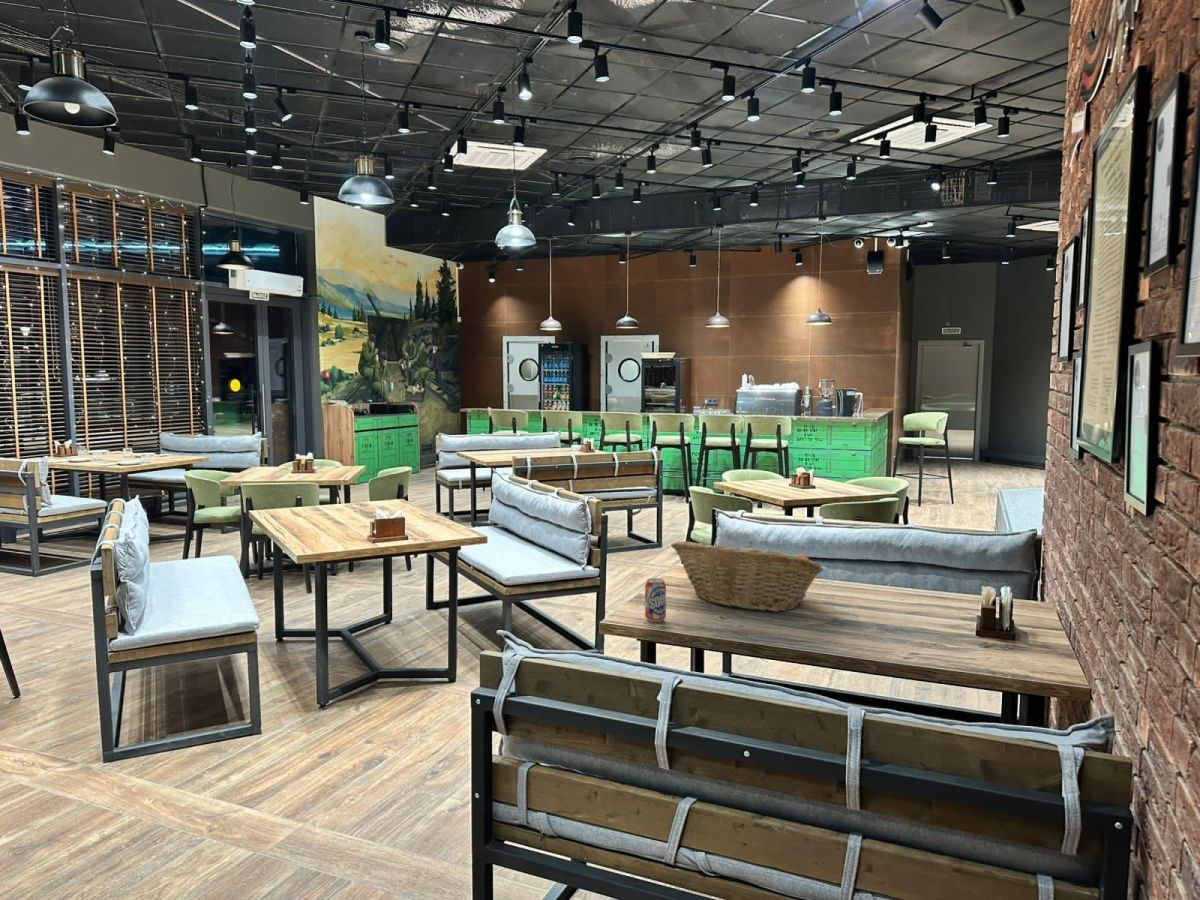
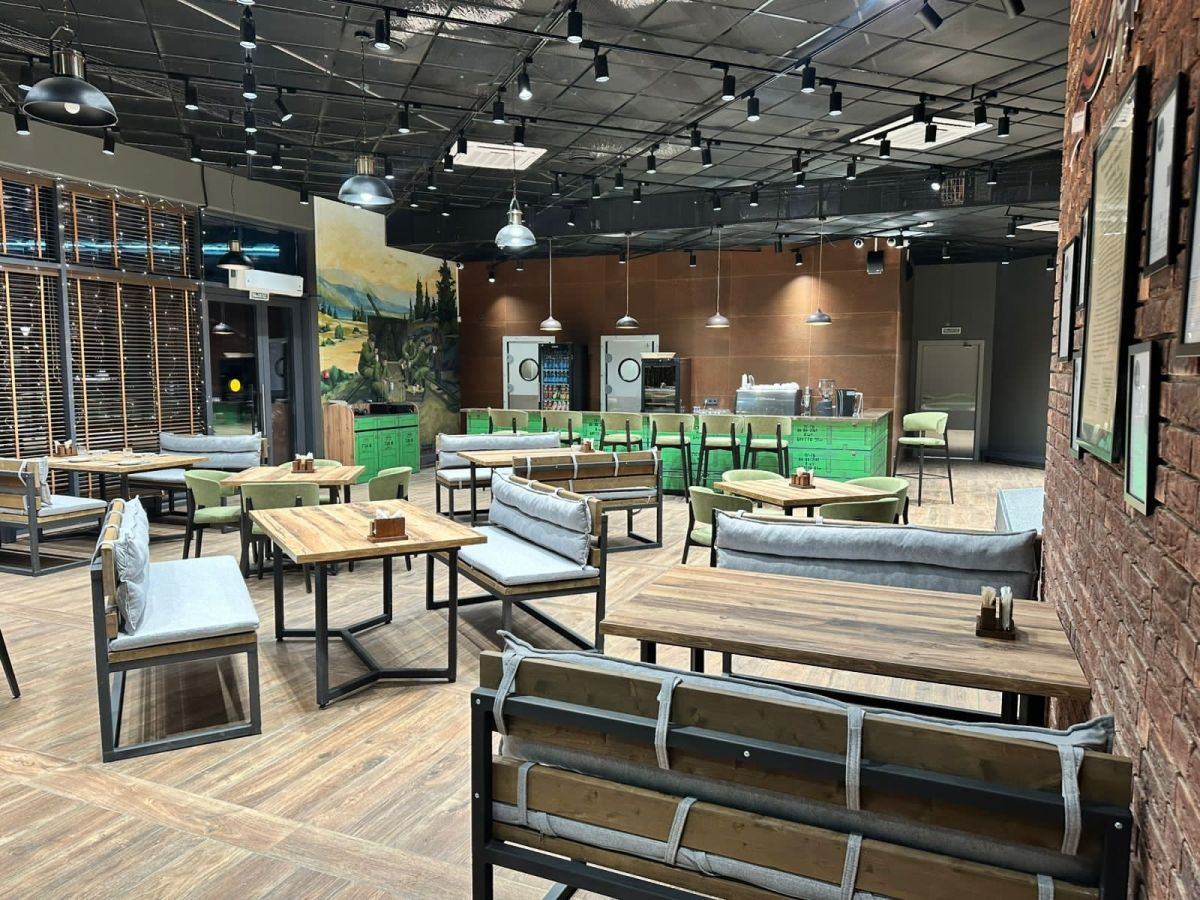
- fruit basket (744, 568)
- beverage can (655, 600)
